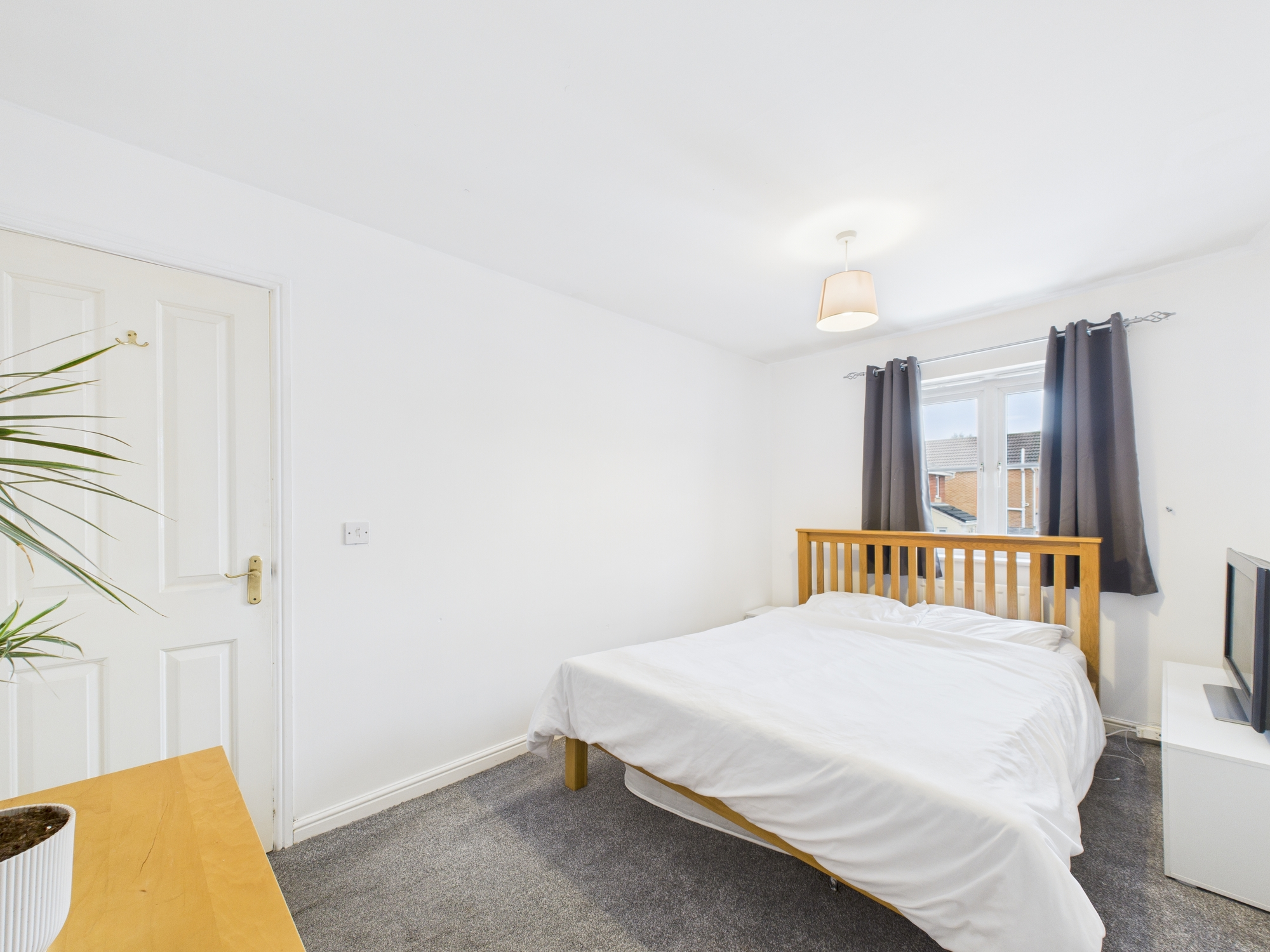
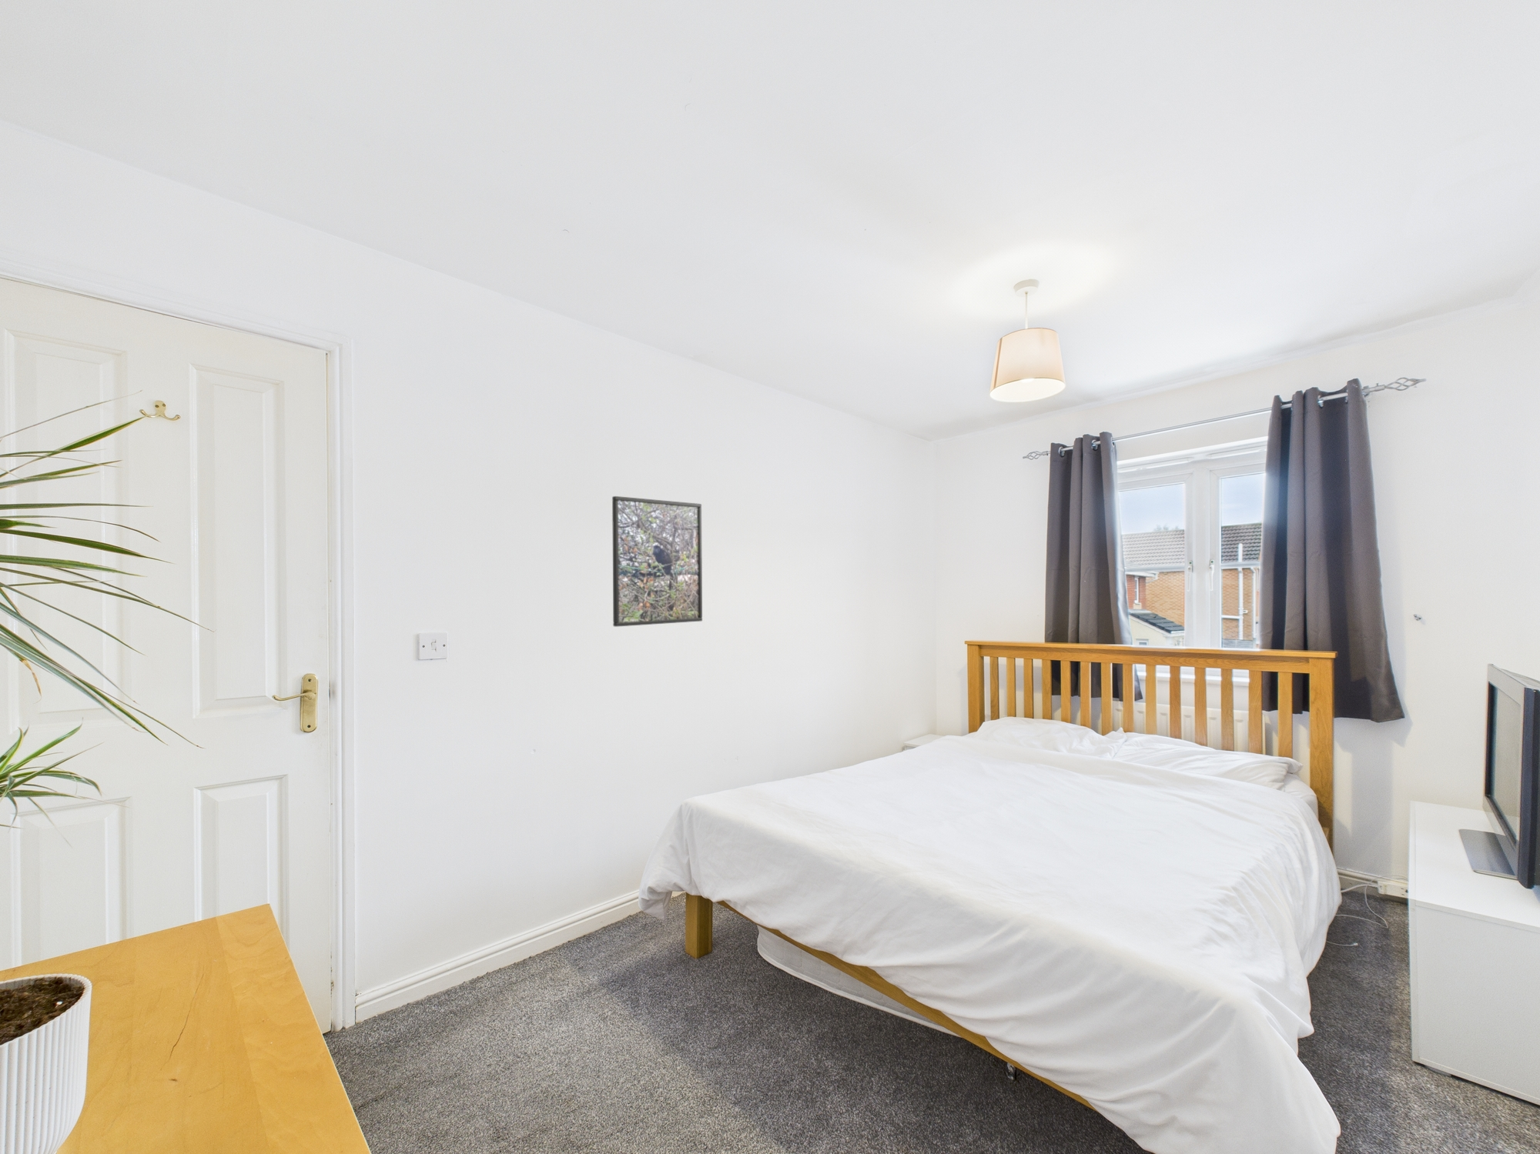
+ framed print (660, 561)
